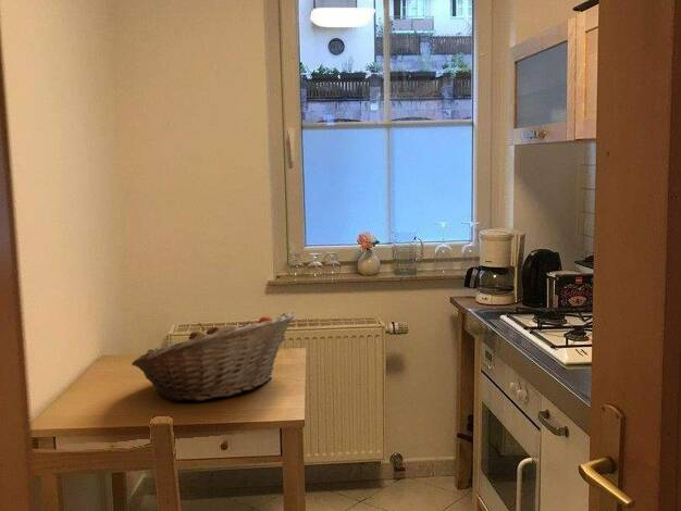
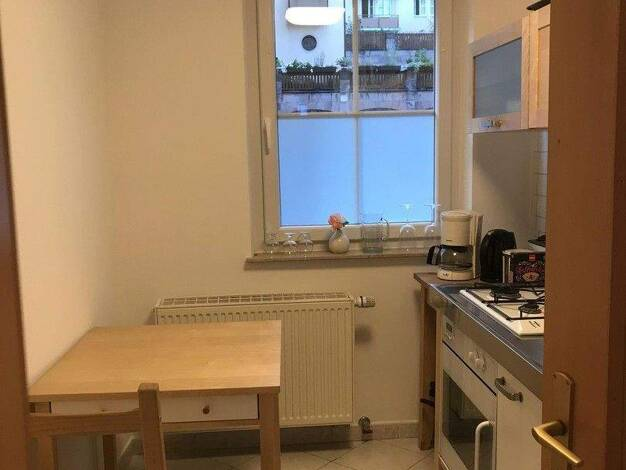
- fruit basket (219, 350)
